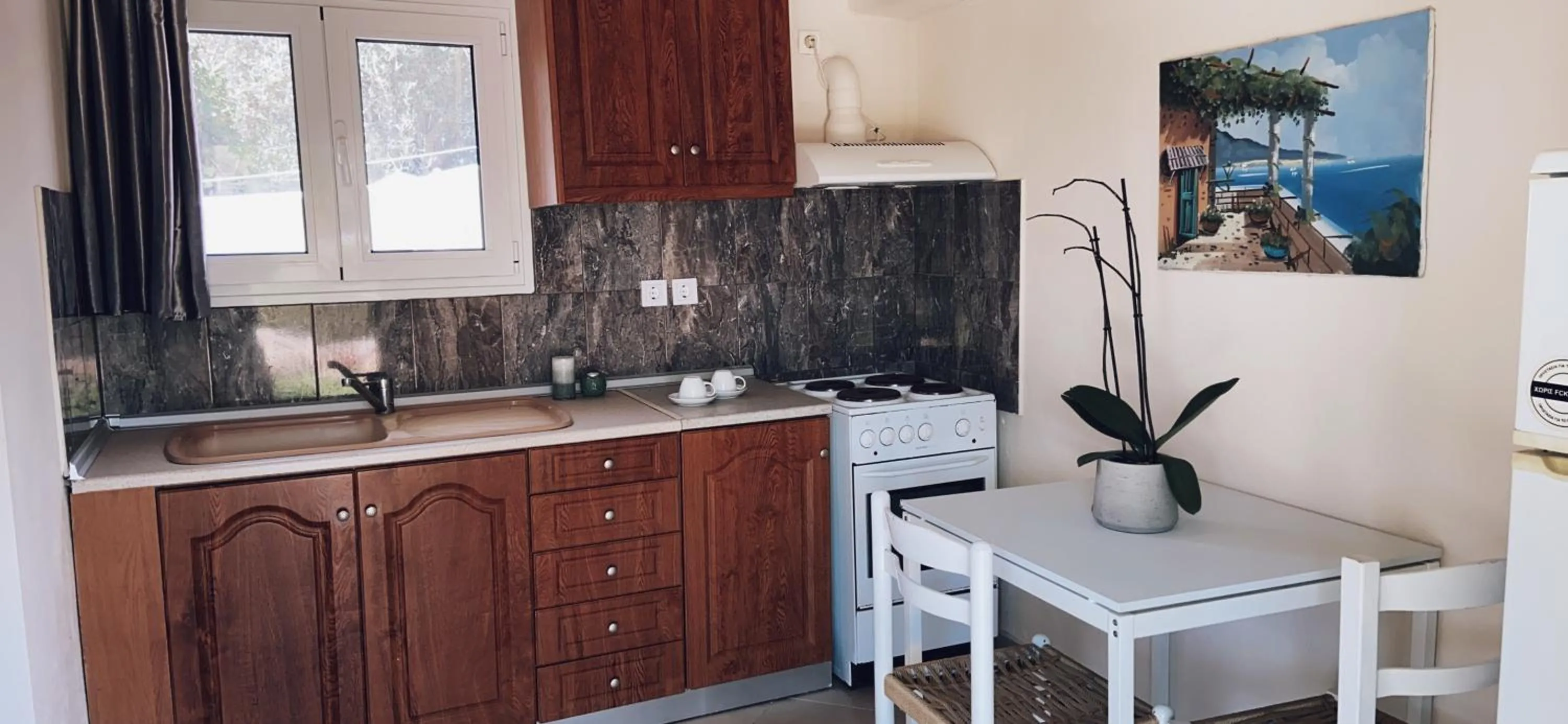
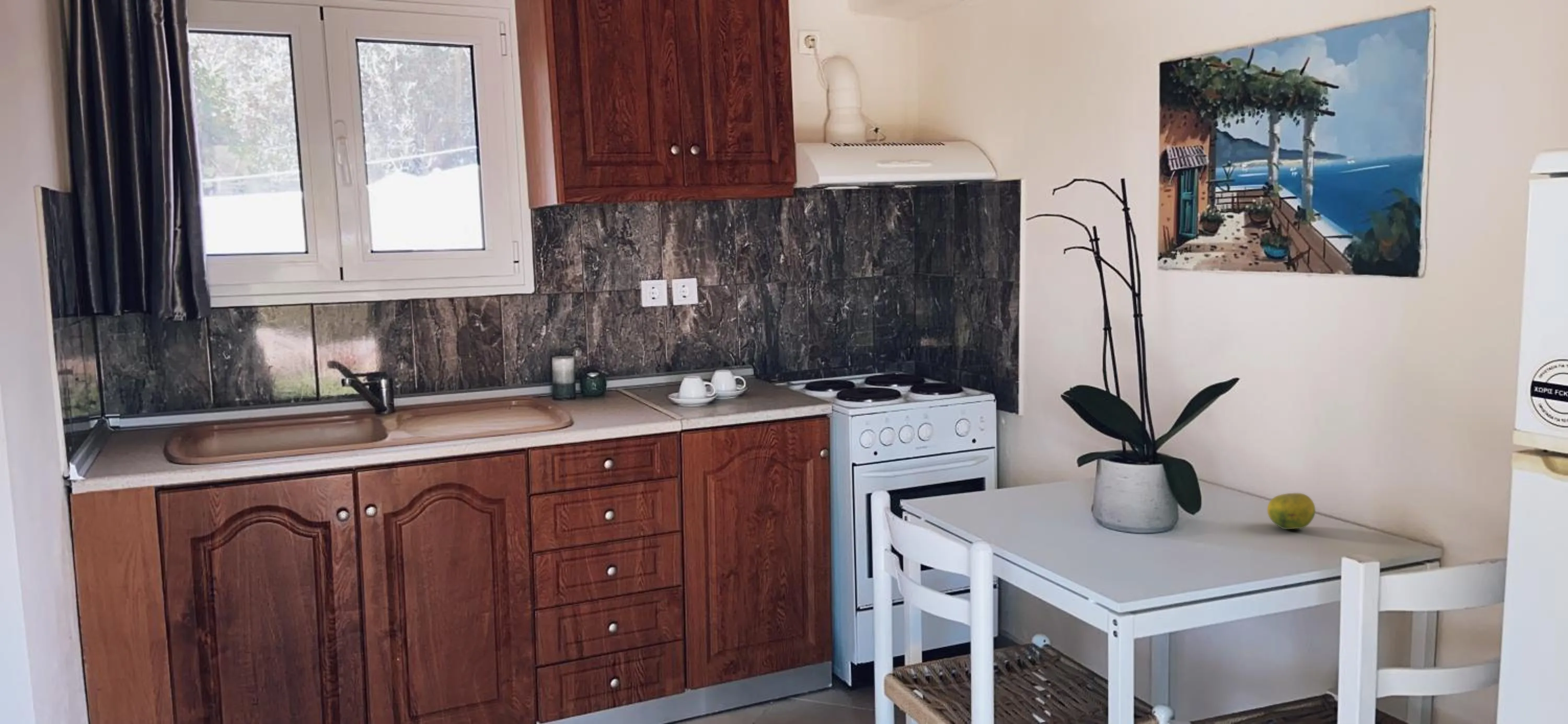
+ fruit (1291, 510)
